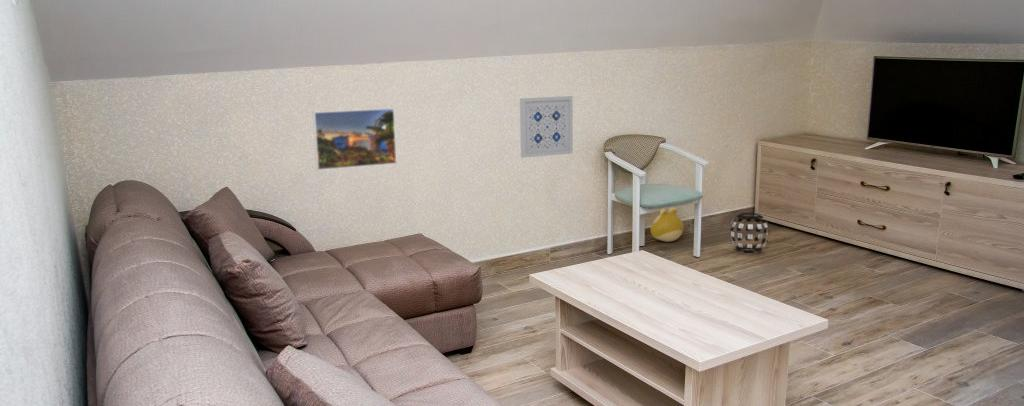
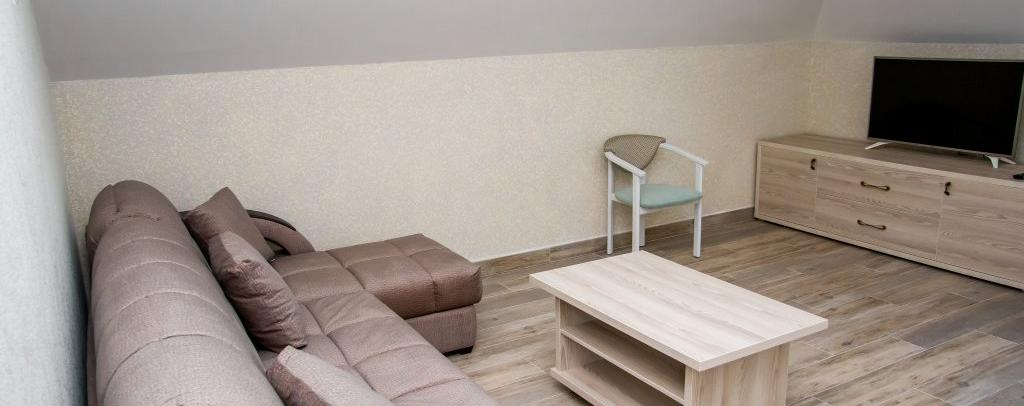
- wall art (546, 126)
- plush toy (667, 224)
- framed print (355, 138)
- decorative ball (749, 234)
